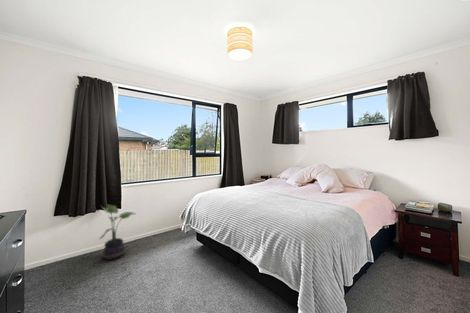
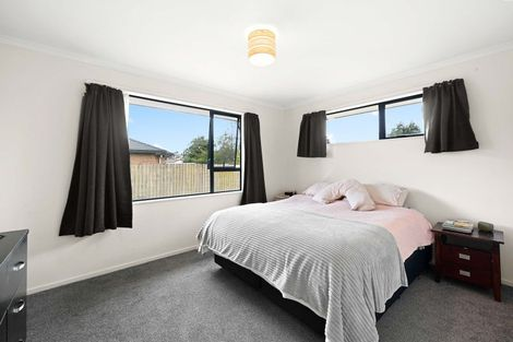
- potted plant (116, 229)
